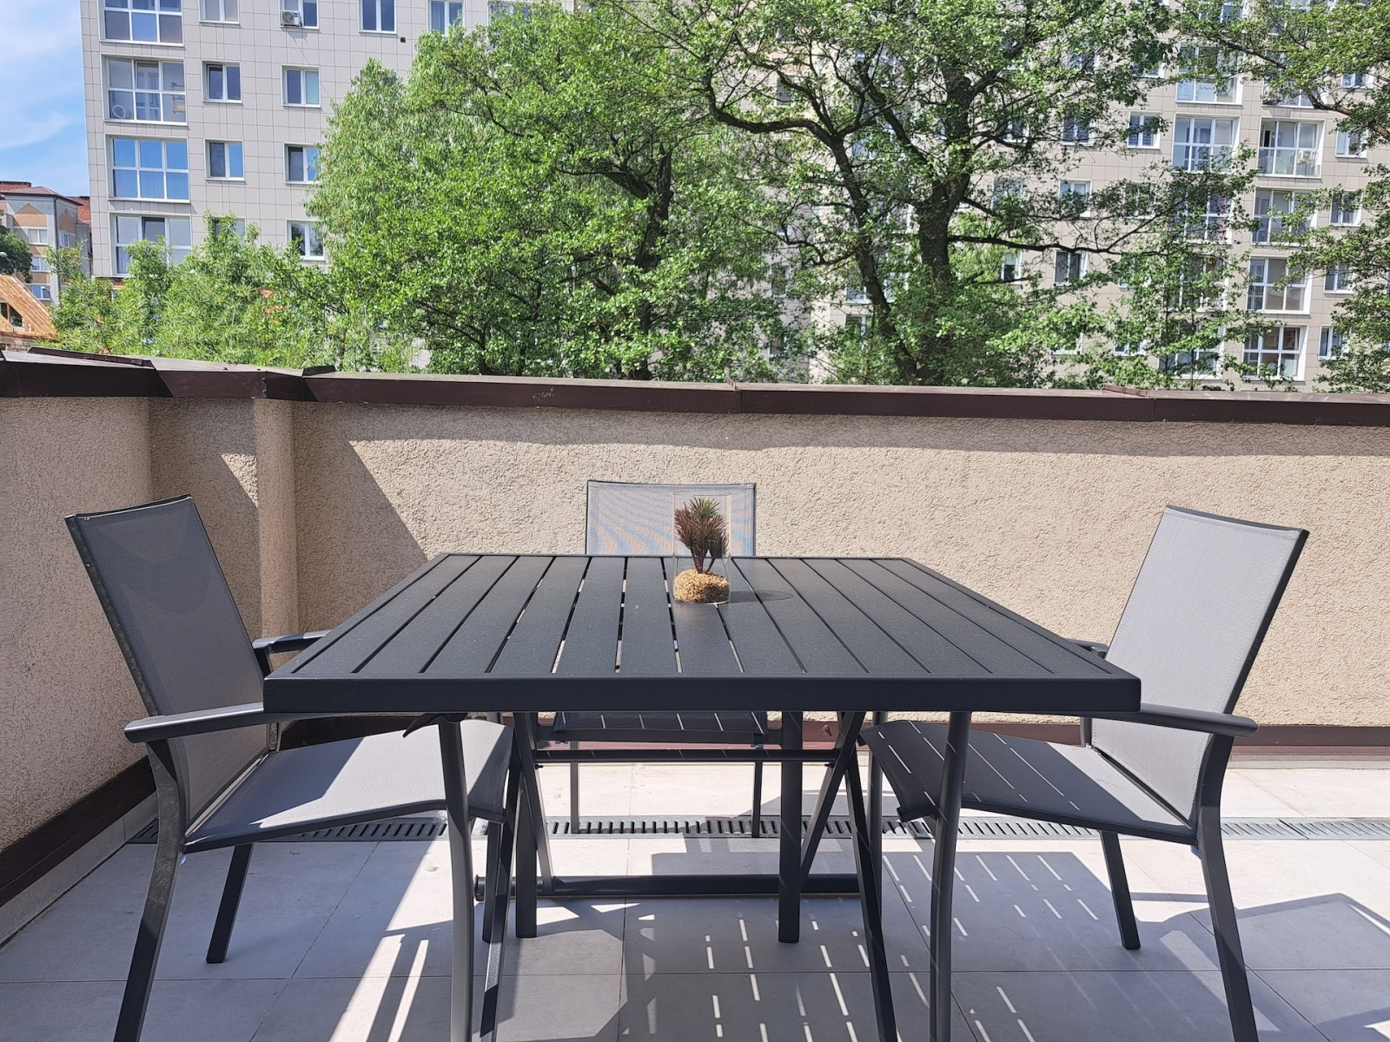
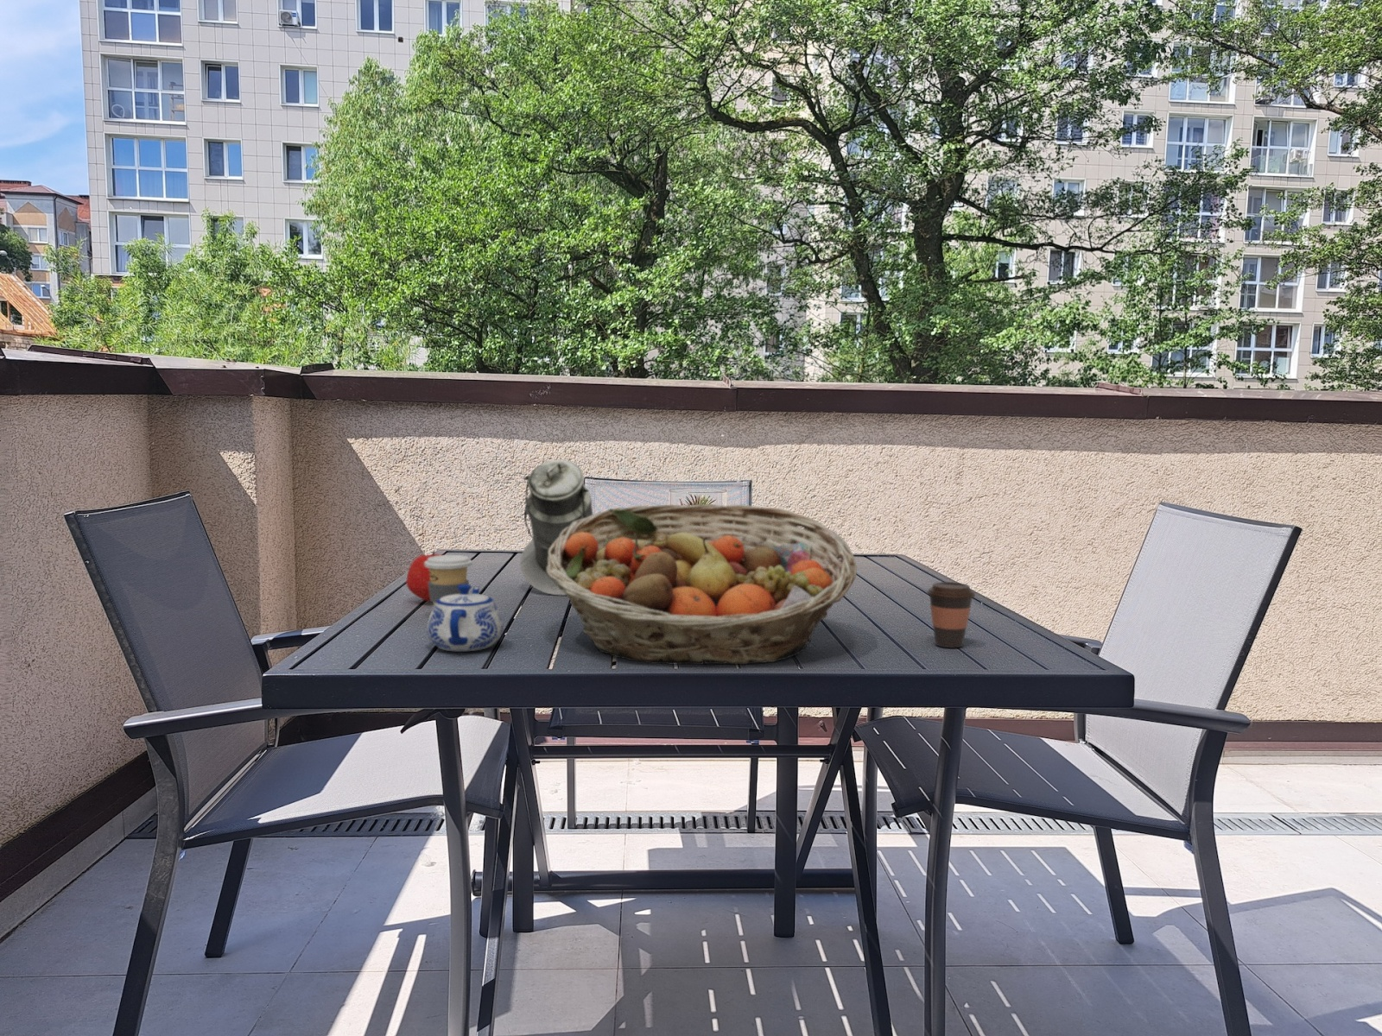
+ coffee cup (448, 588)
+ teapot (466, 614)
+ canister (564, 526)
+ coffee cup (949, 615)
+ fruit basket (701, 579)
+ apple (429, 576)
